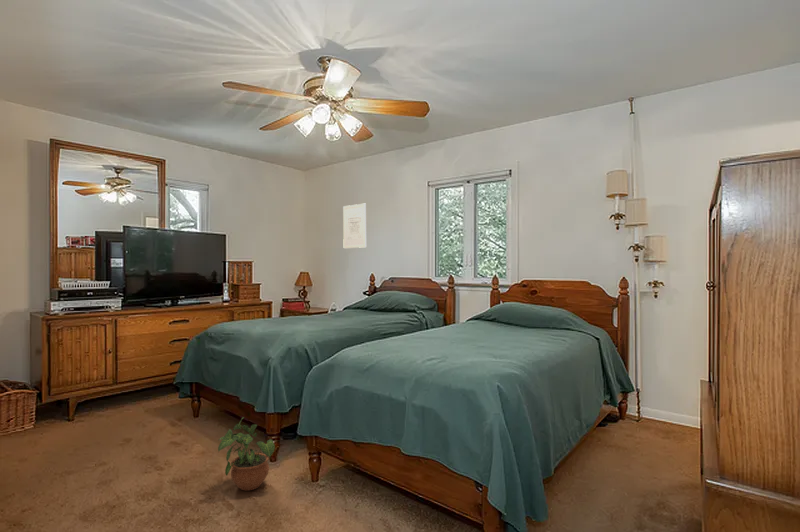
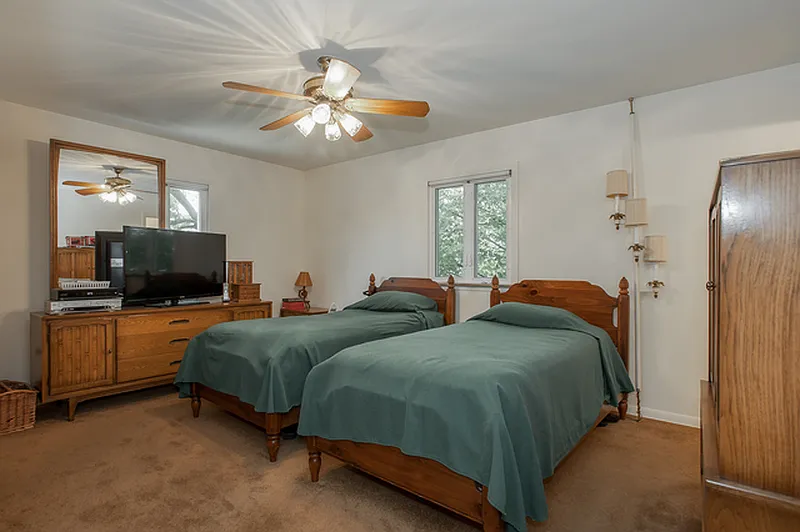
- potted plant (246, 451)
- wall art (354, 226)
